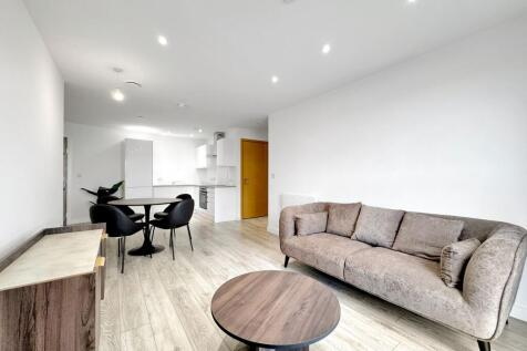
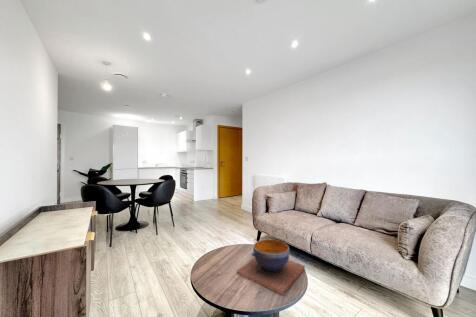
+ decorative bowl (271, 258)
